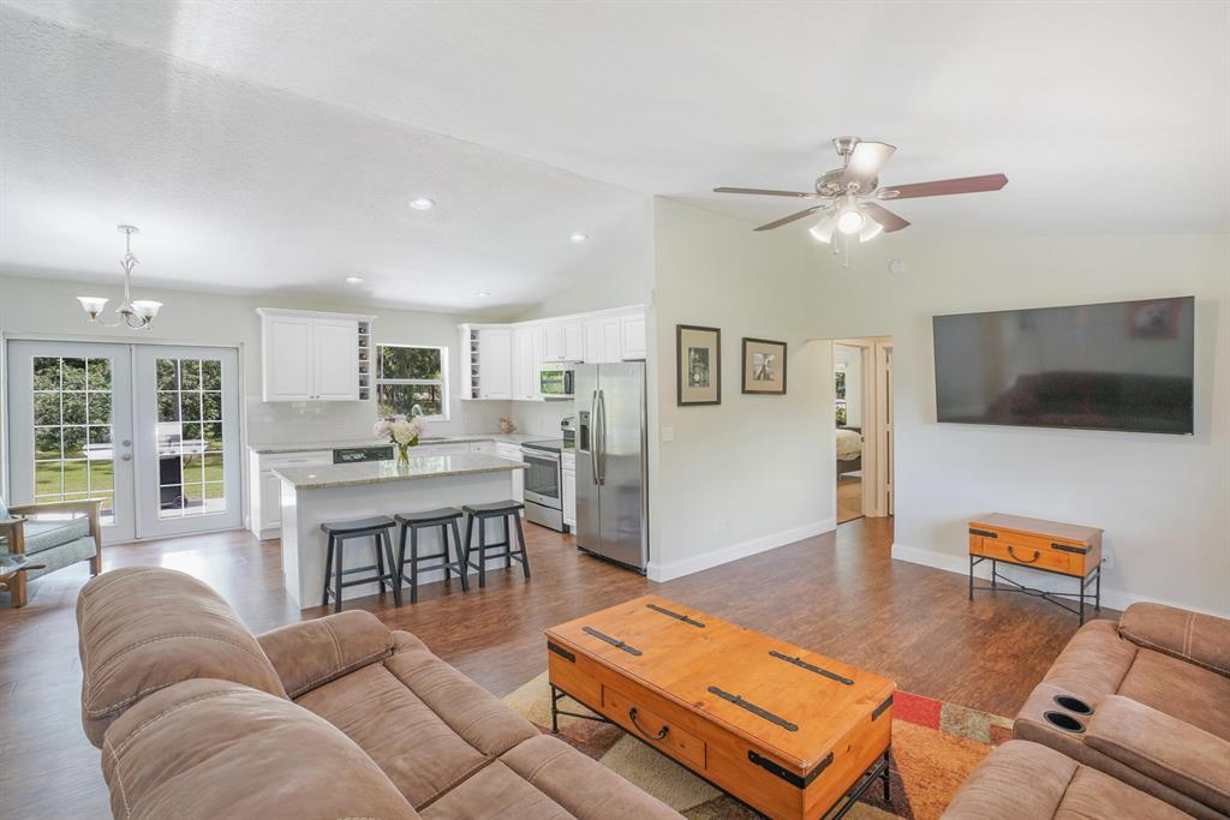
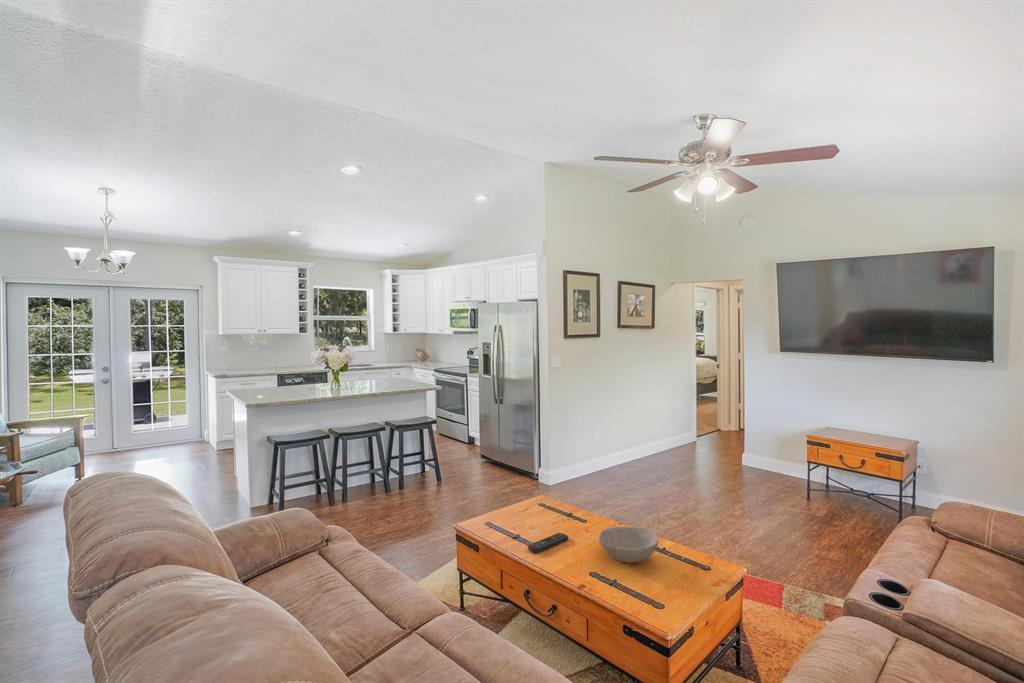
+ bowl (628, 547)
+ remote control (548, 542)
